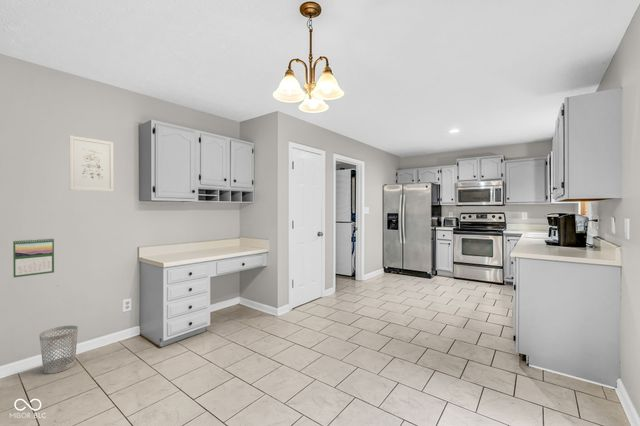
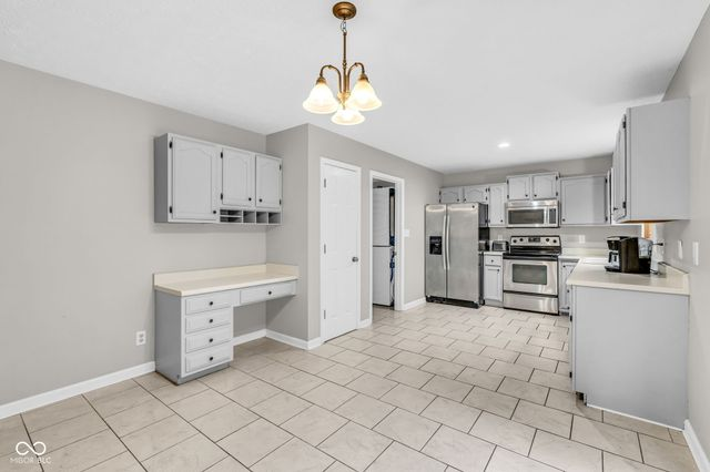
- wastebasket (59, 348)
- calendar (34, 256)
- wall art (92, 165)
